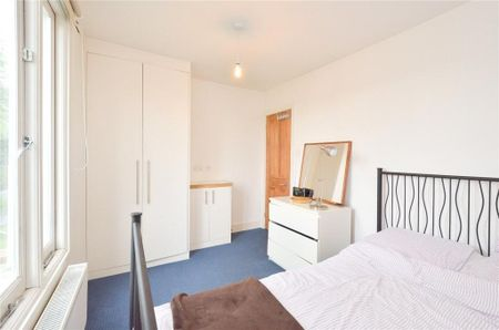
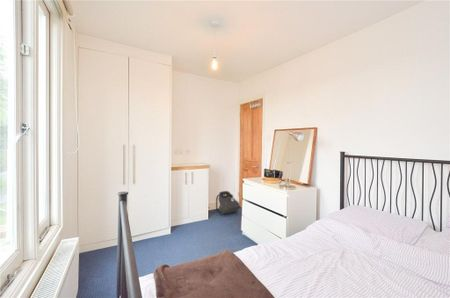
+ backpack (226, 202)
